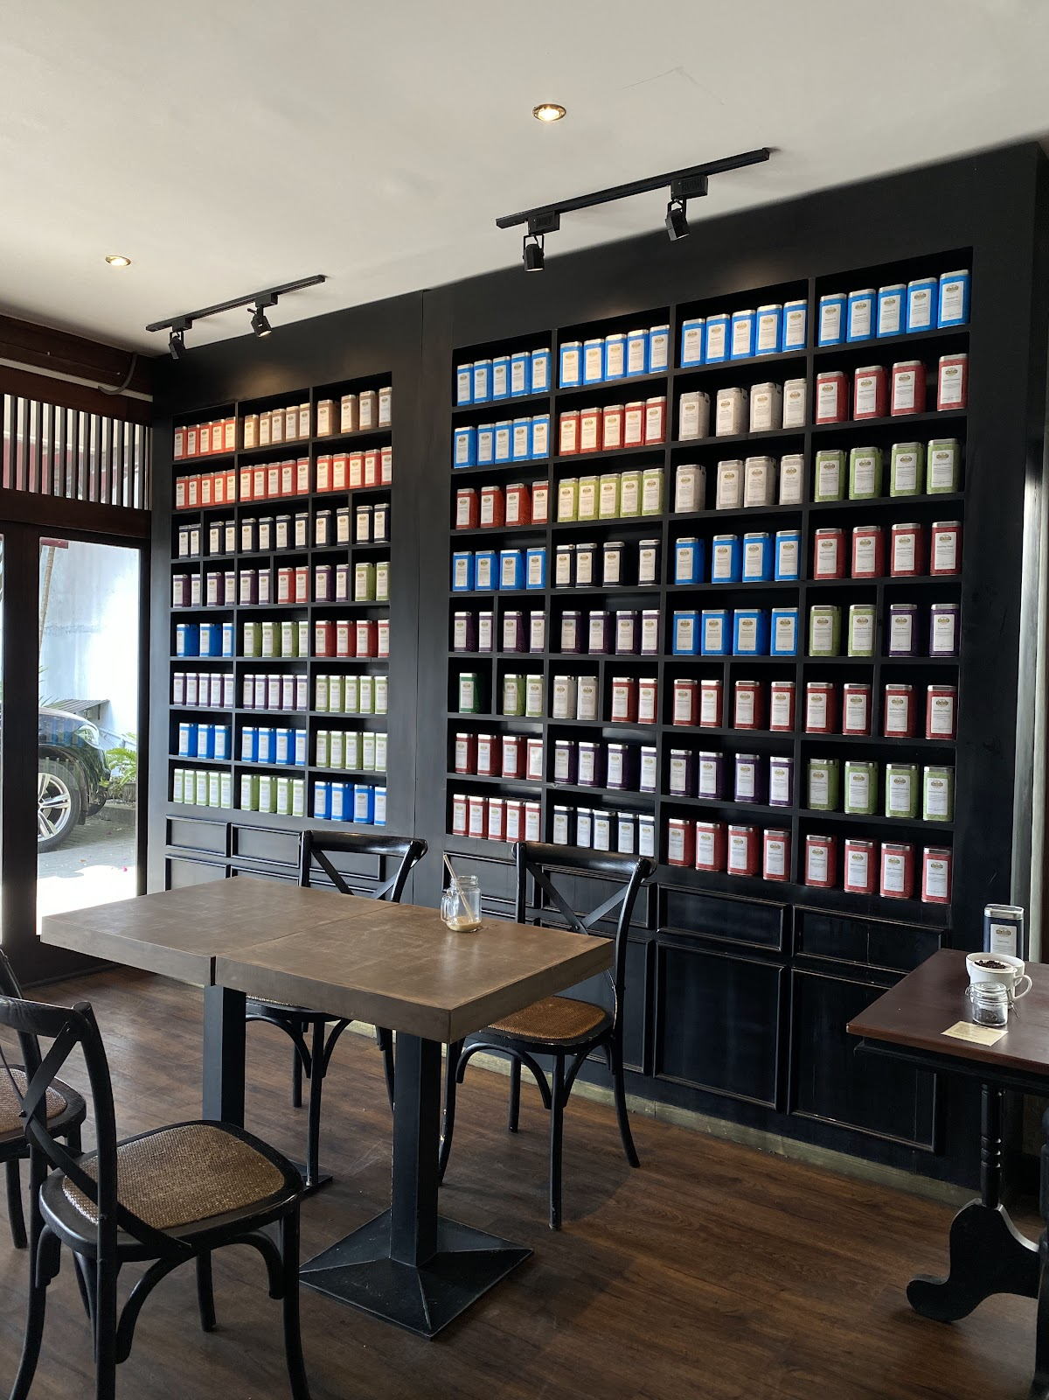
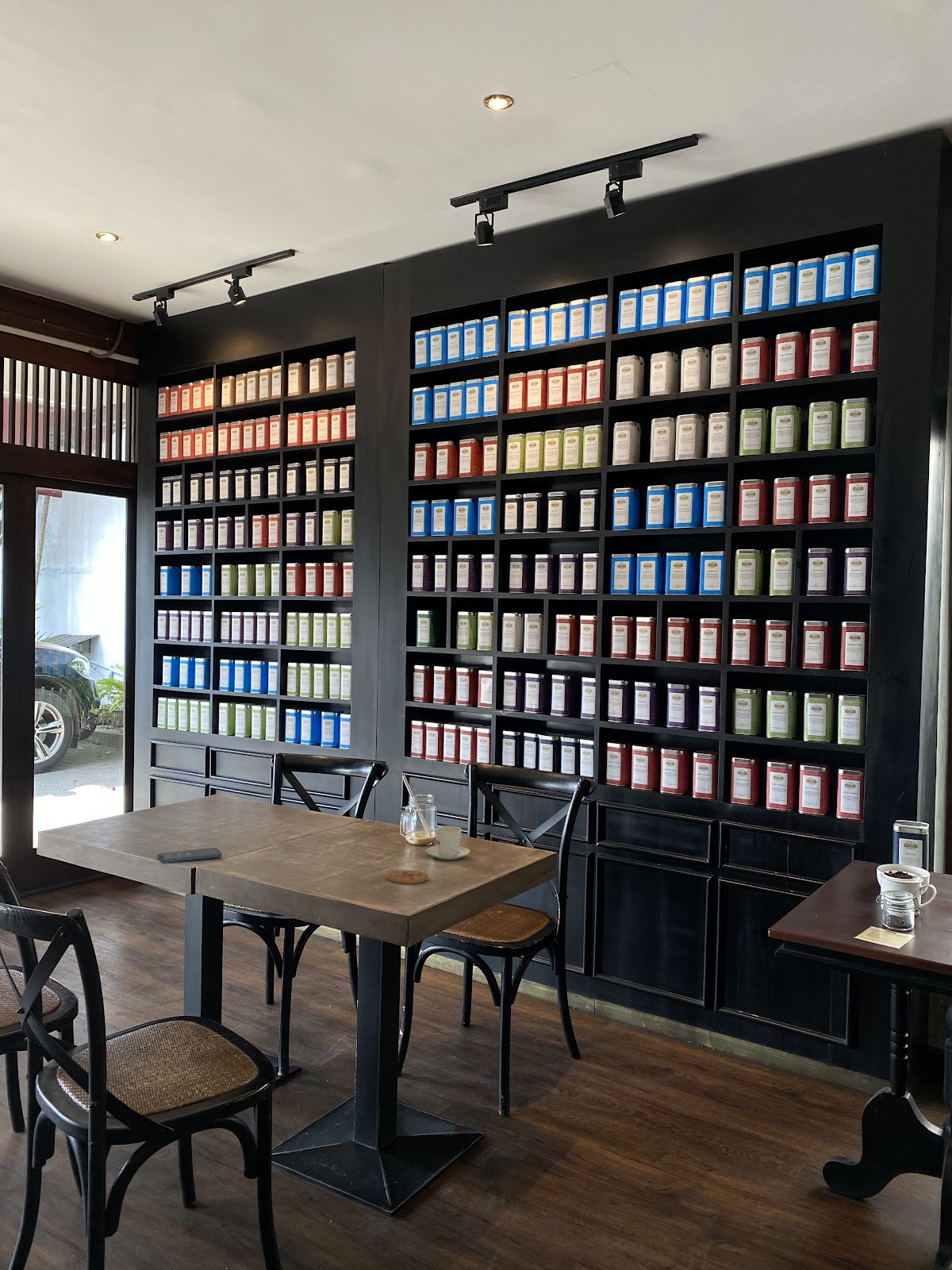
+ coaster (408, 876)
+ teacup (447, 842)
+ smartphone (190, 855)
